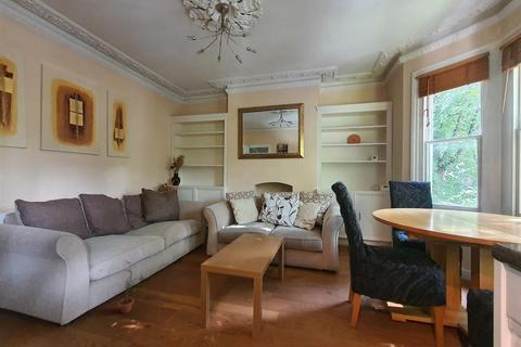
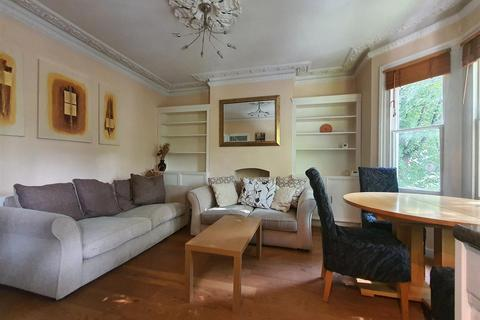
- potted plant (126, 286)
